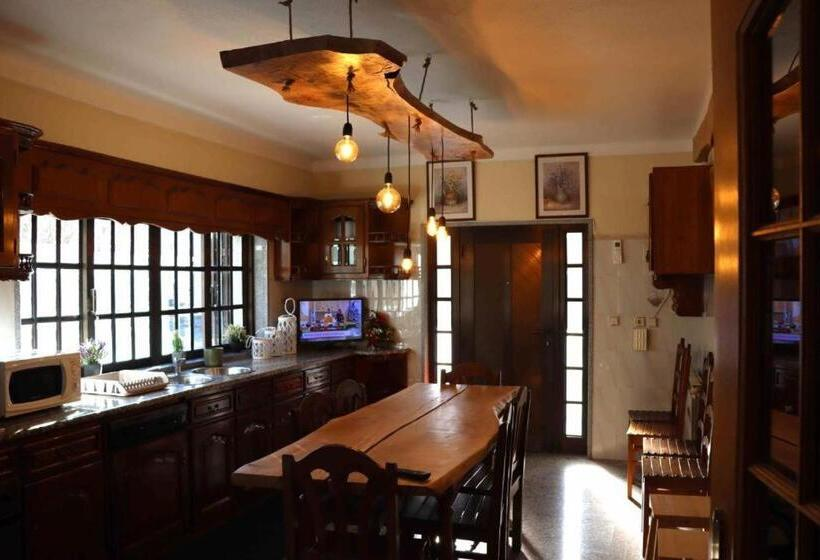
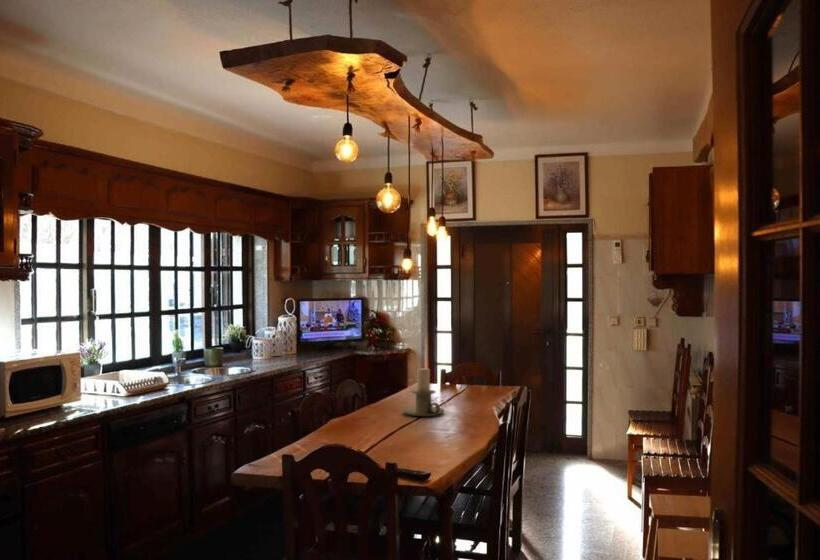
+ candle holder (423, 390)
